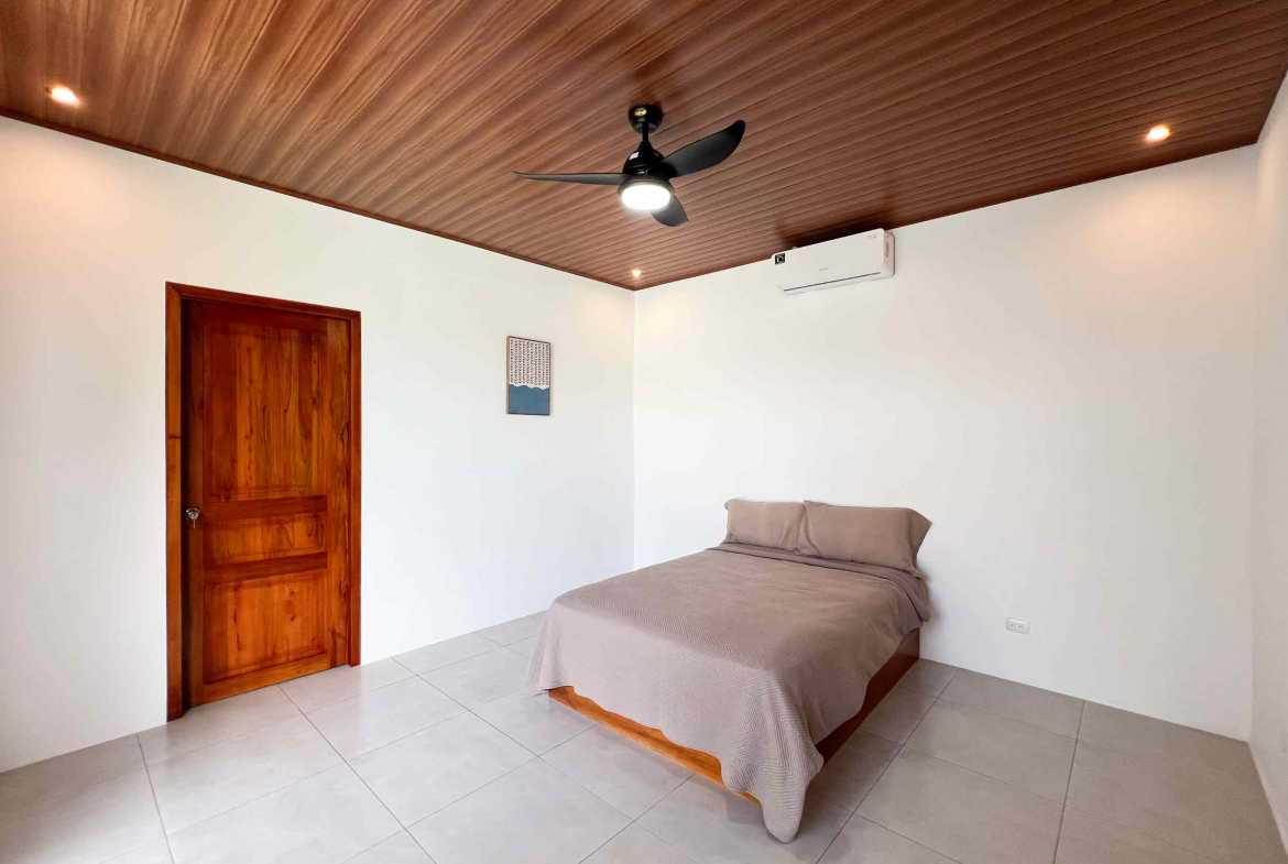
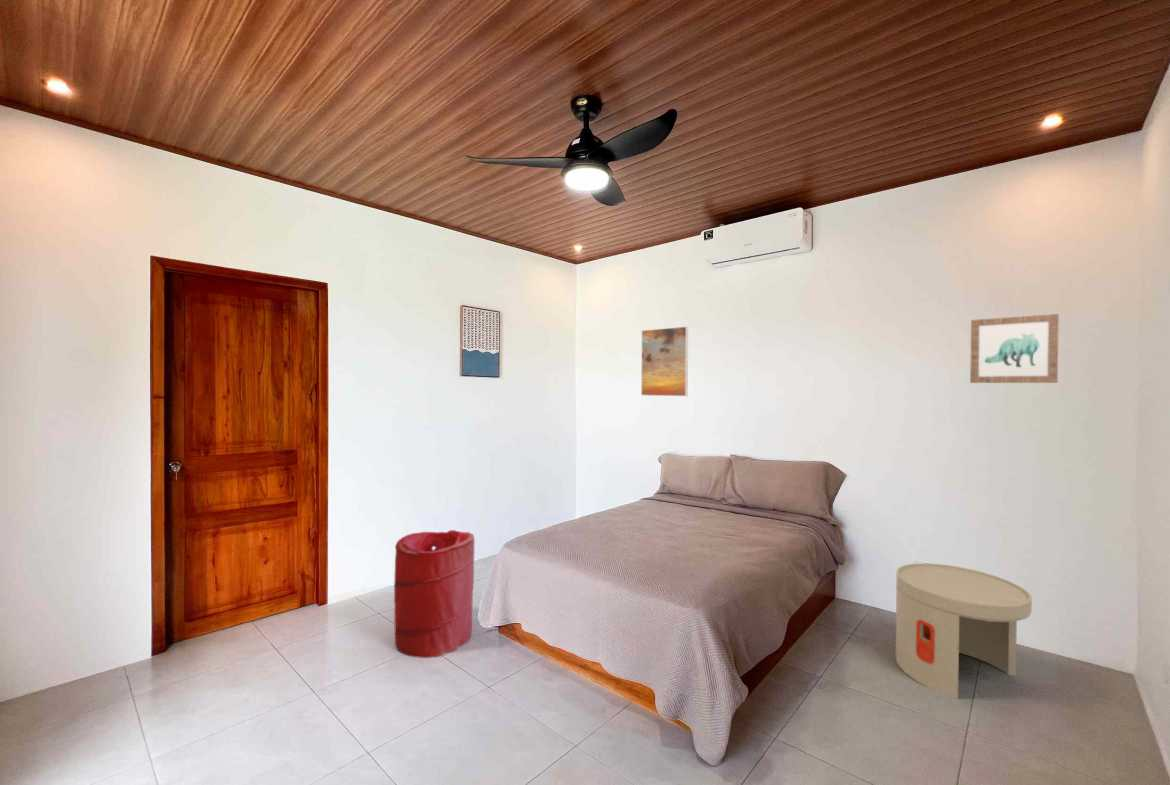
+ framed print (663, 362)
+ wall art (1012, 350)
+ laundry hamper (435, 586)
+ side table (959, 627)
